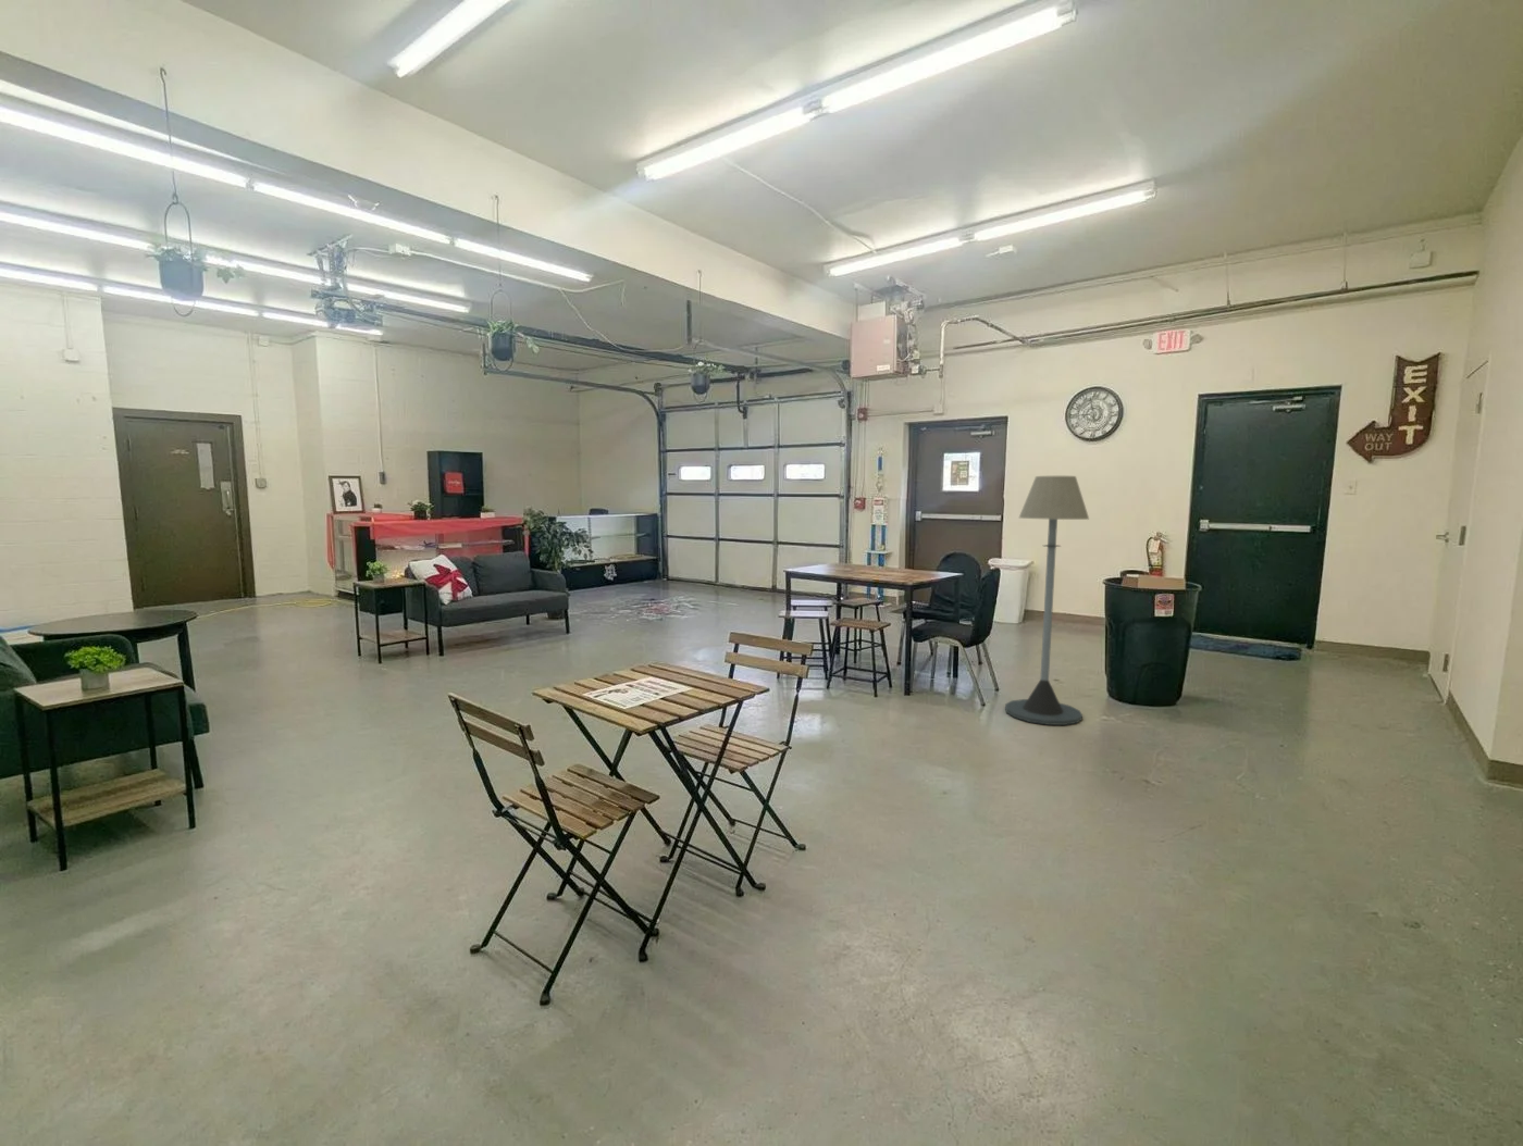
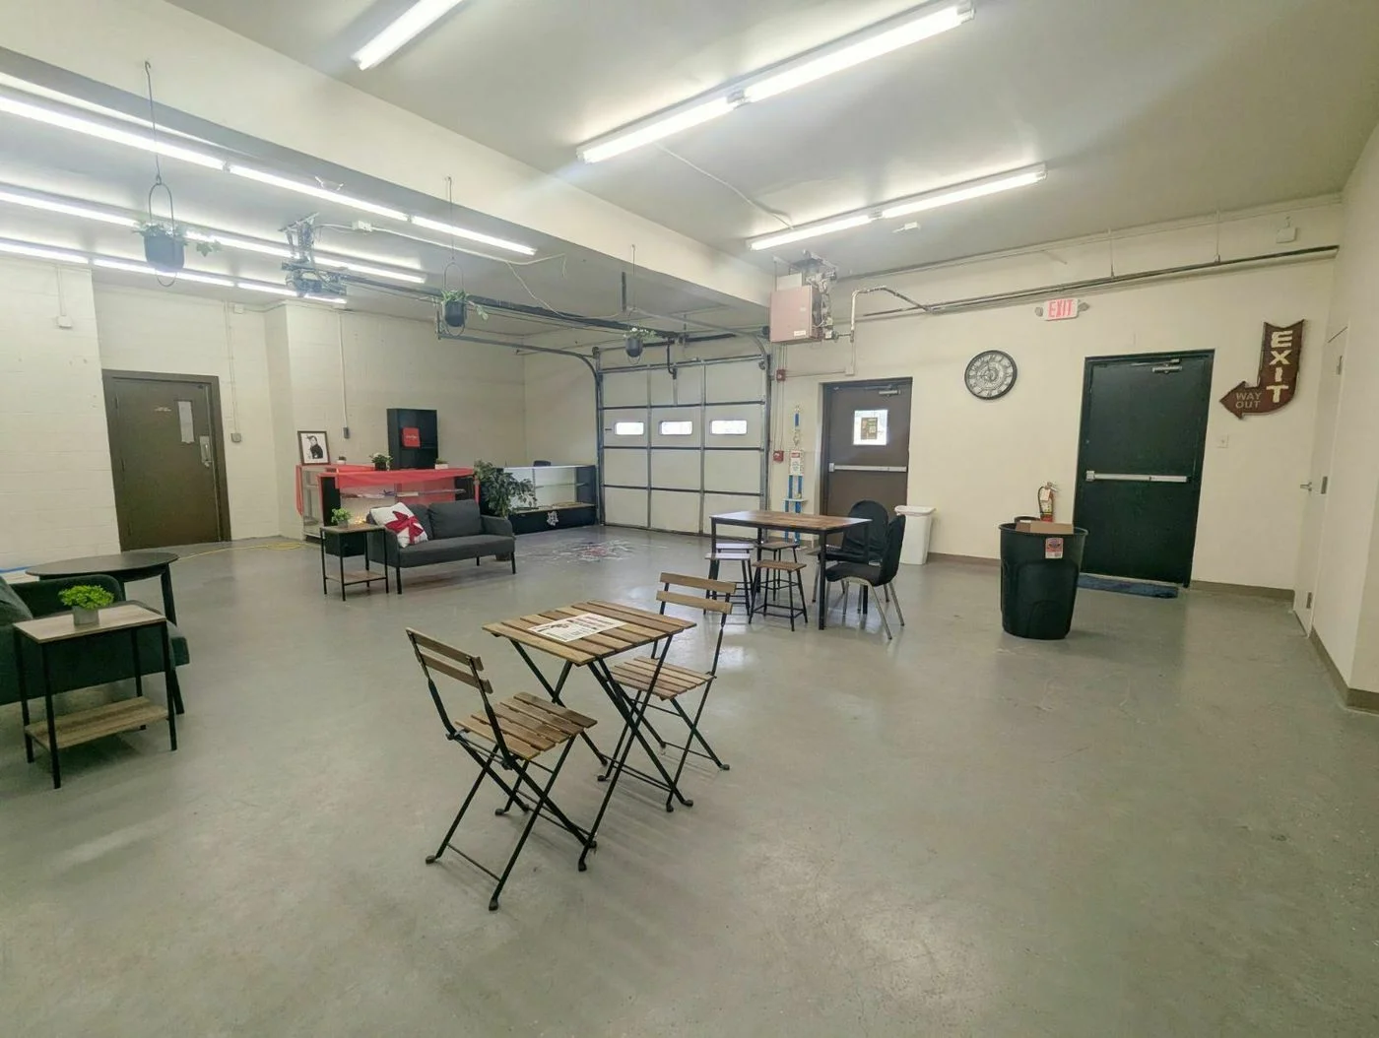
- floor lamp (1049, 597)
